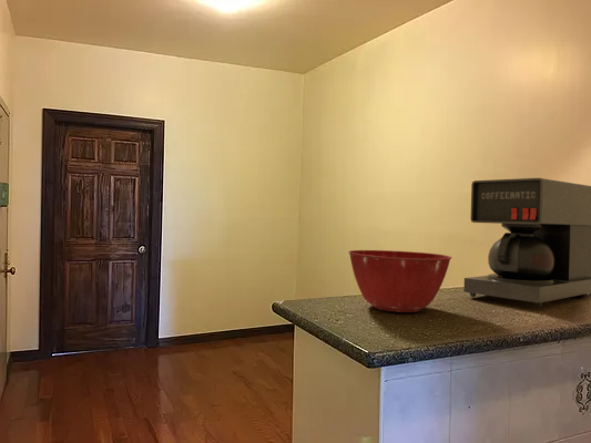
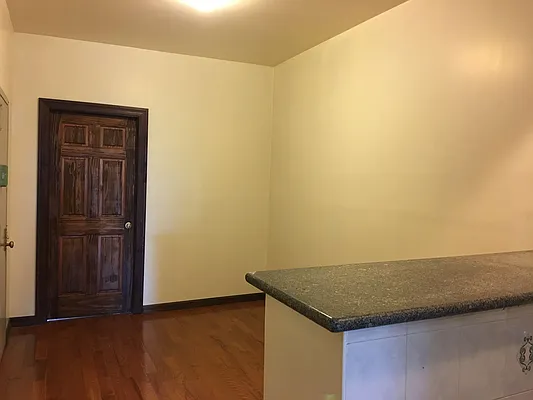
- mixing bowl (398, 280)
- coffee maker (536, 239)
